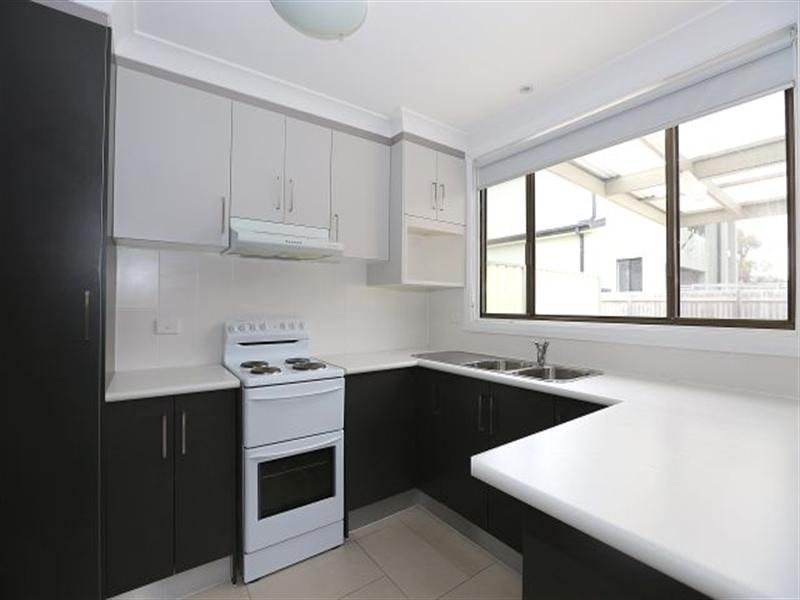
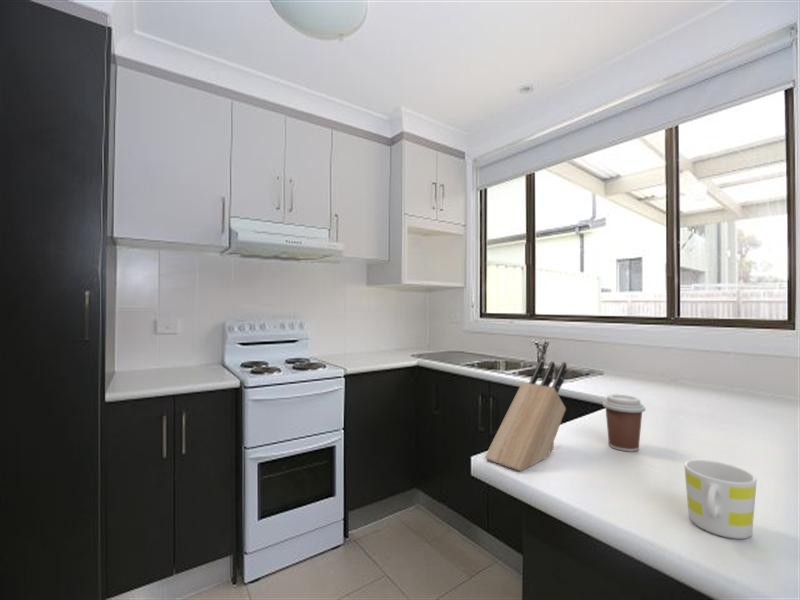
+ knife block (531, 408)
+ coffee cup (623, 422)
+ mug (717, 501)
